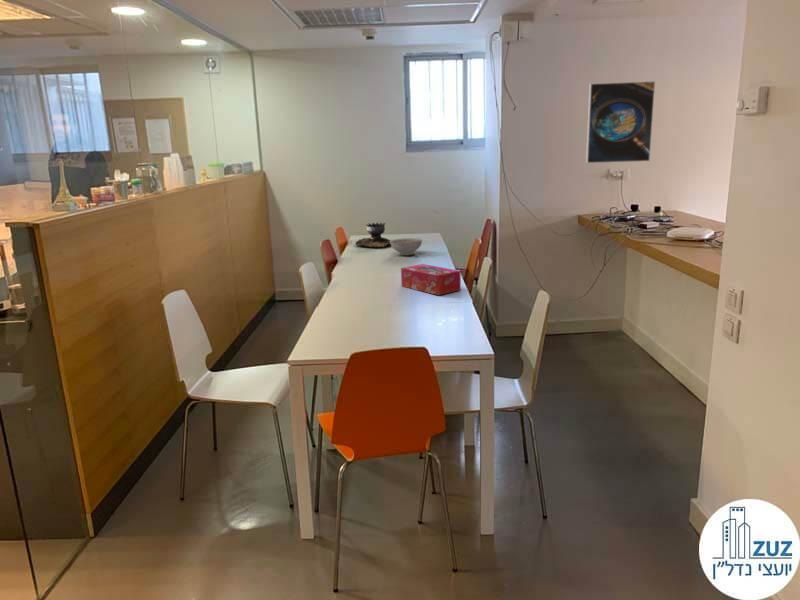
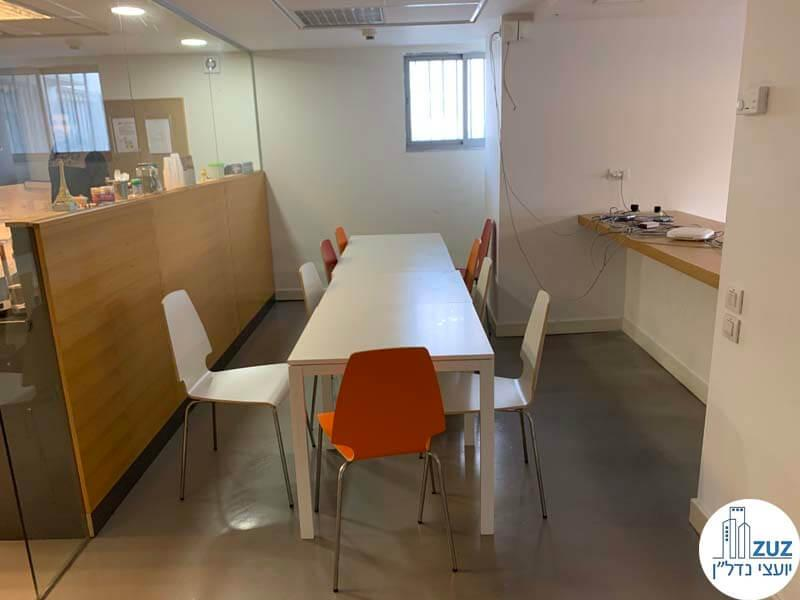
- decorative bowl (406, 247)
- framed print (619, 123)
- brazier (376, 233)
- tissue box (430, 278)
